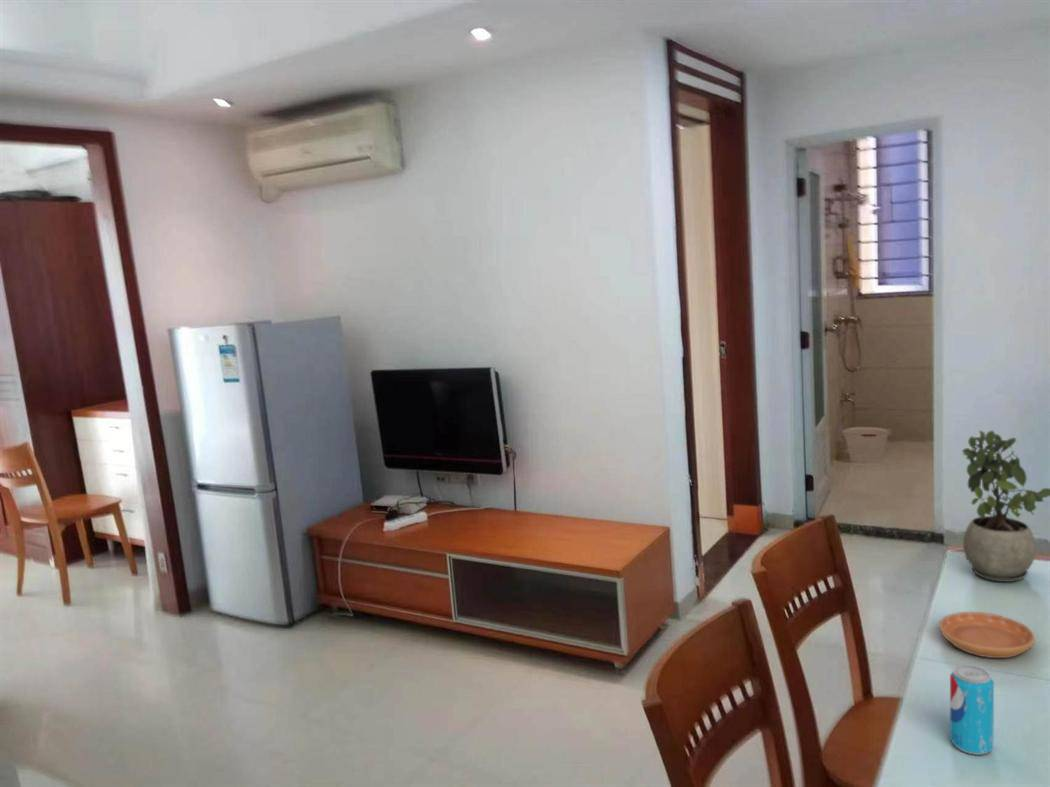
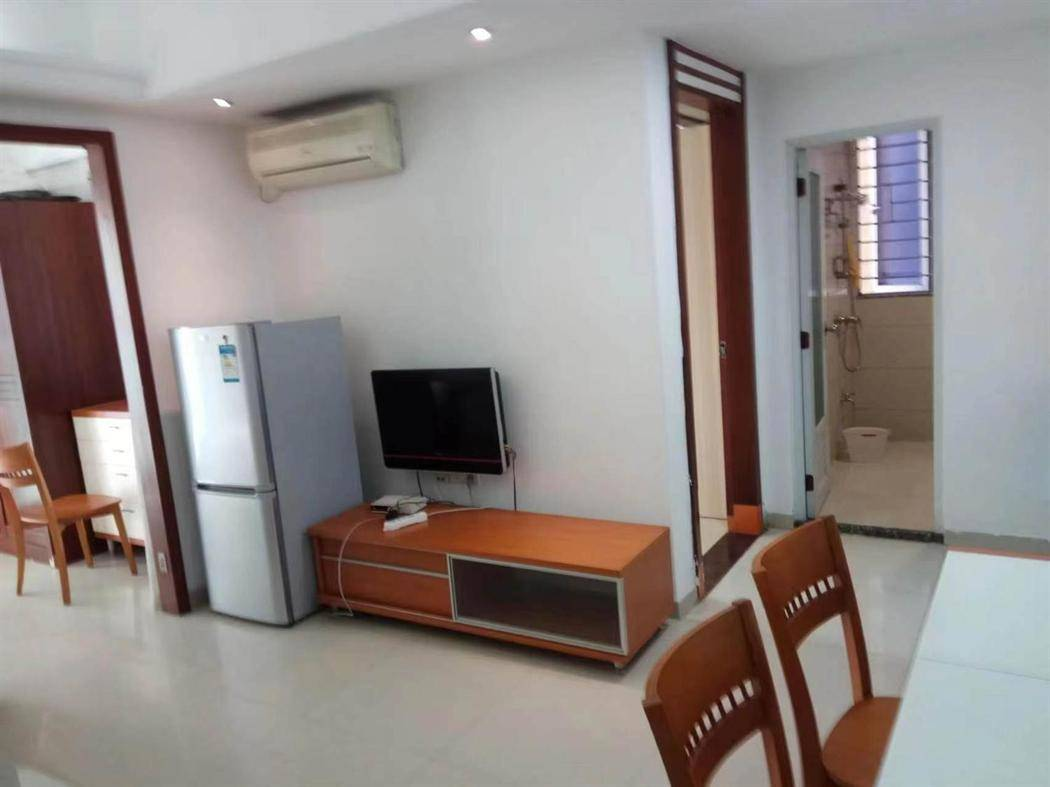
- beverage can (971, 709)
- potted plant (1007, 507)
- saucer (985, 635)
